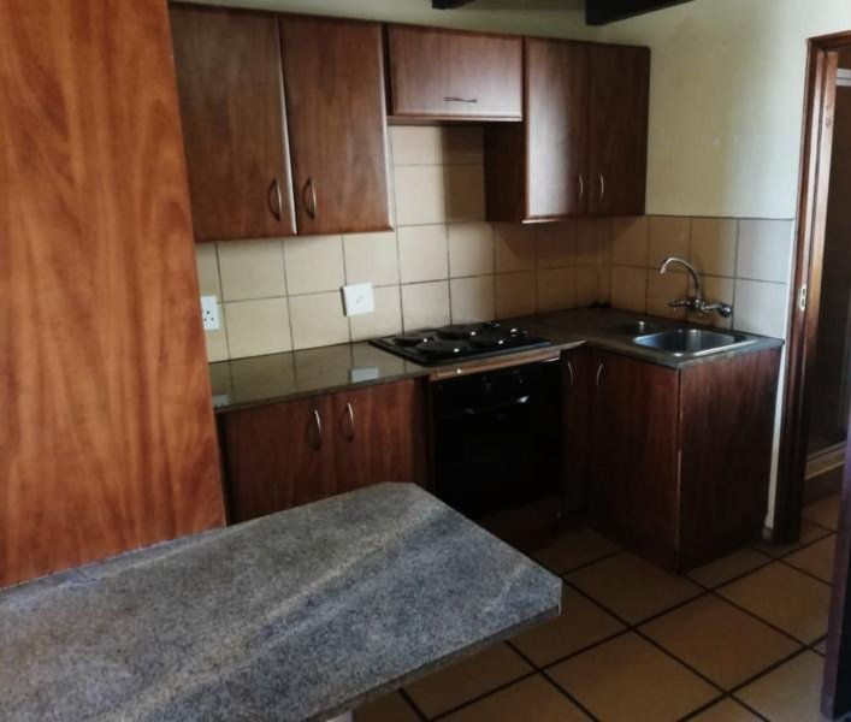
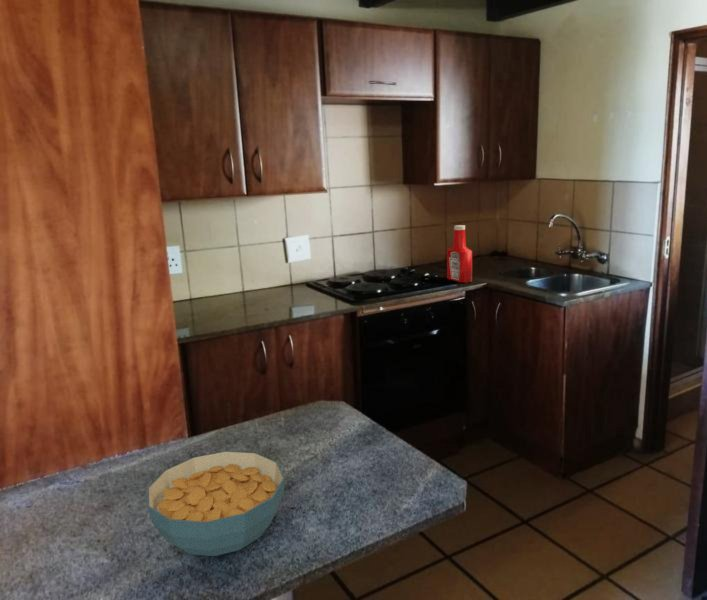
+ soap bottle (459, 253)
+ cereal bowl (219, 512)
